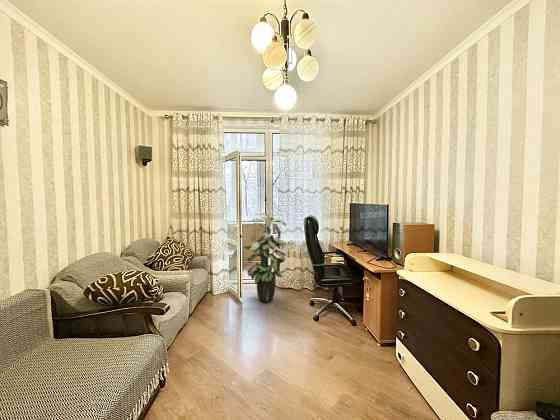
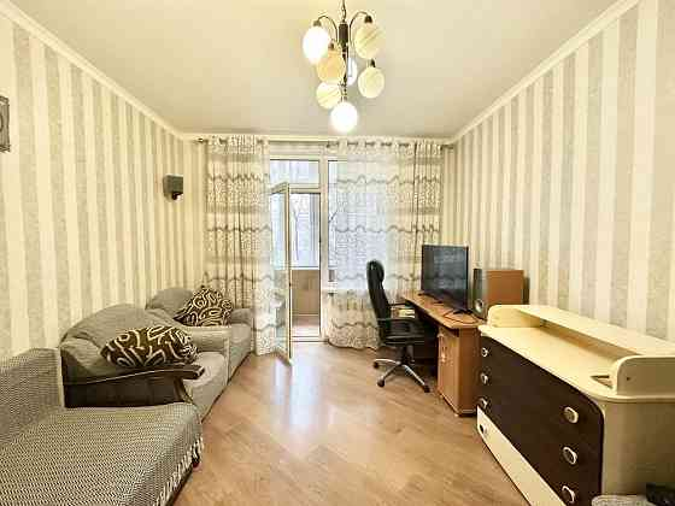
- indoor plant (264, 255)
